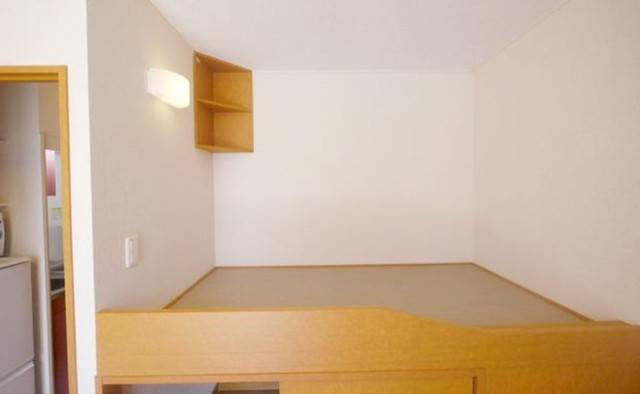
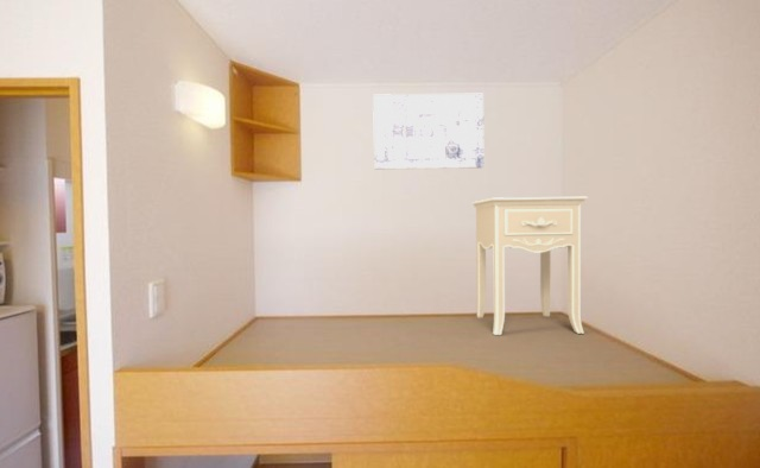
+ wall art (428, 131)
+ nightstand (528, 251)
